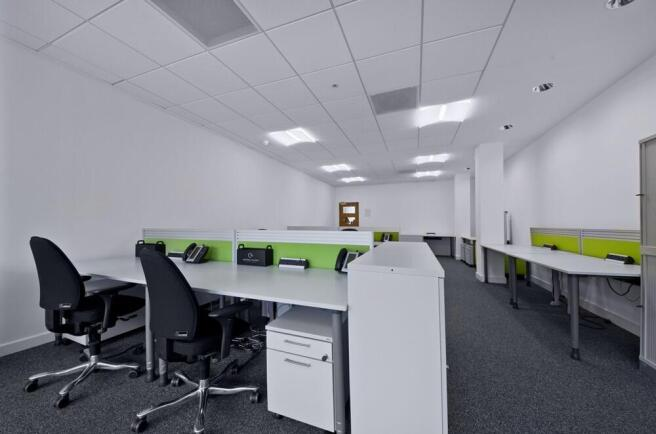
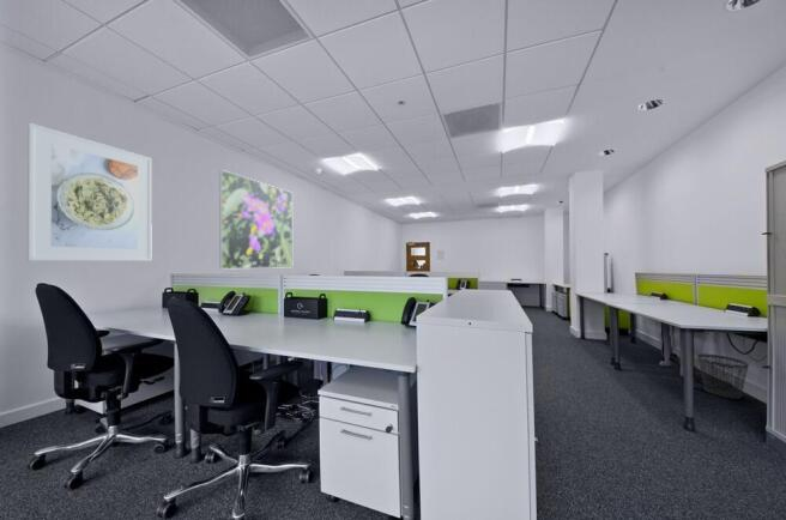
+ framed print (261, 225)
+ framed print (98, 201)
+ wastebasket (721, 375)
